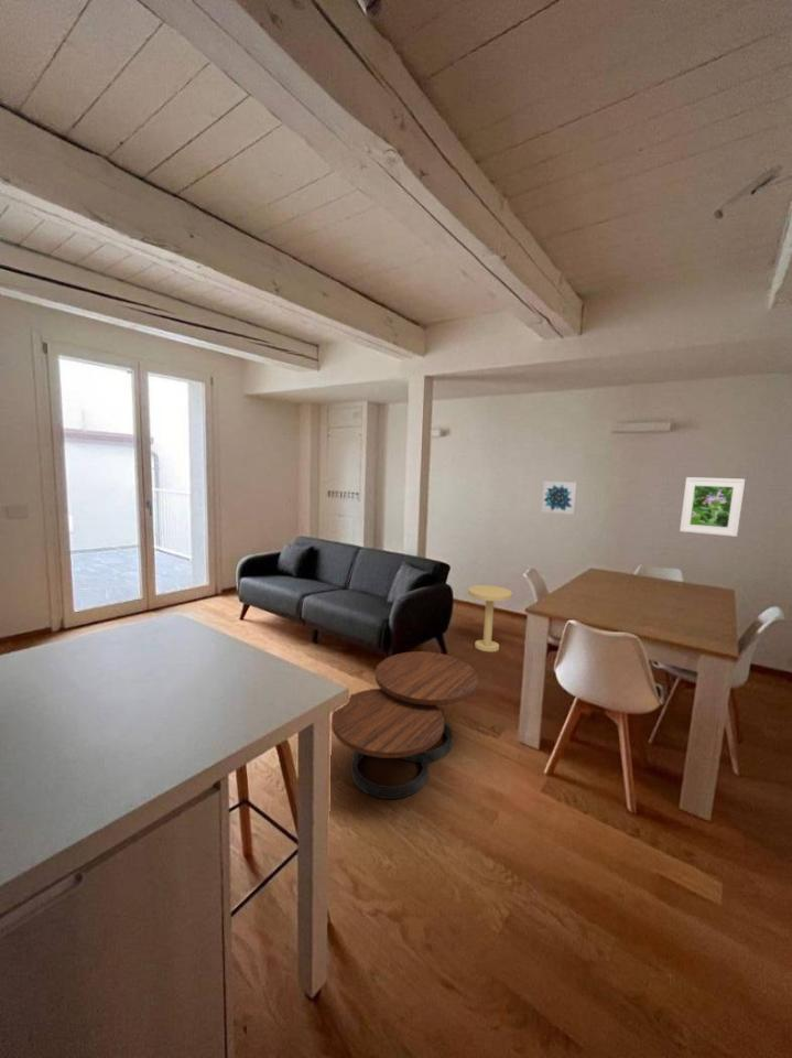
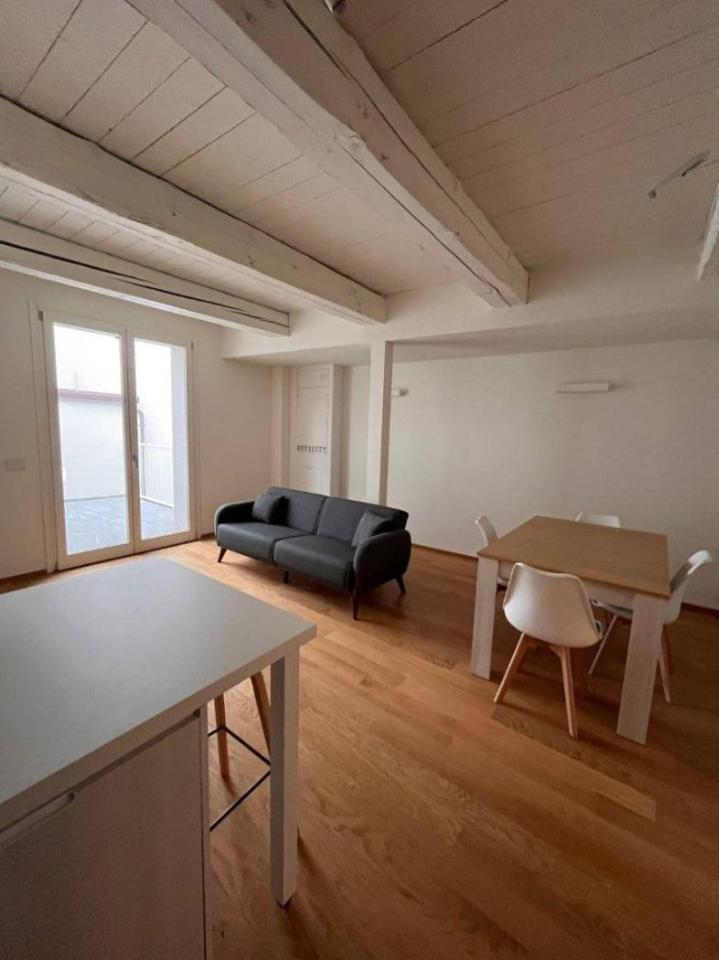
- wall art (558, 497)
- coffee table (408, 720)
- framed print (710, 506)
- side table (488, 618)
